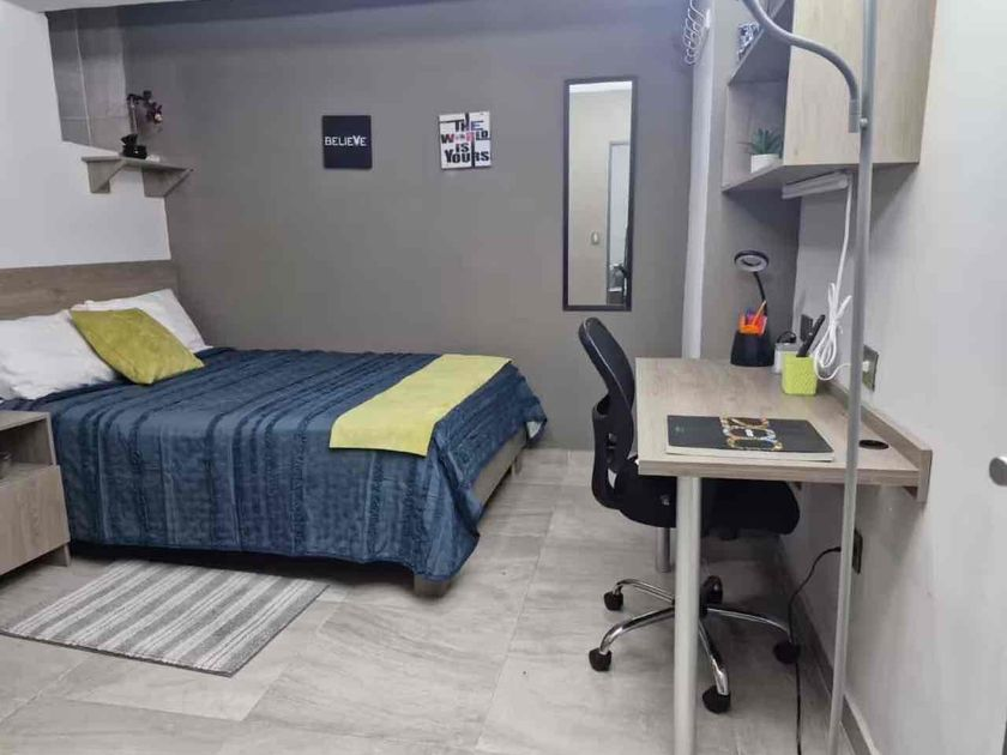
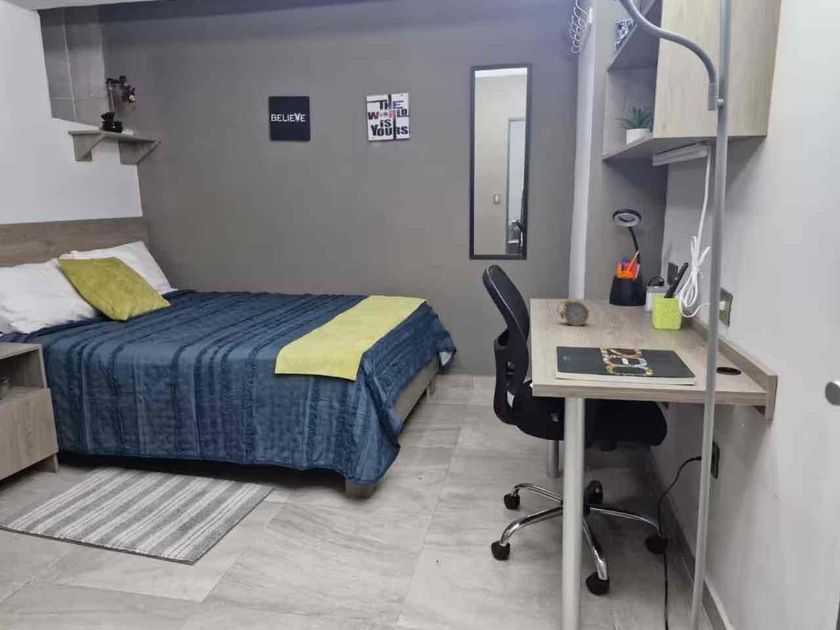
+ alarm clock (574, 312)
